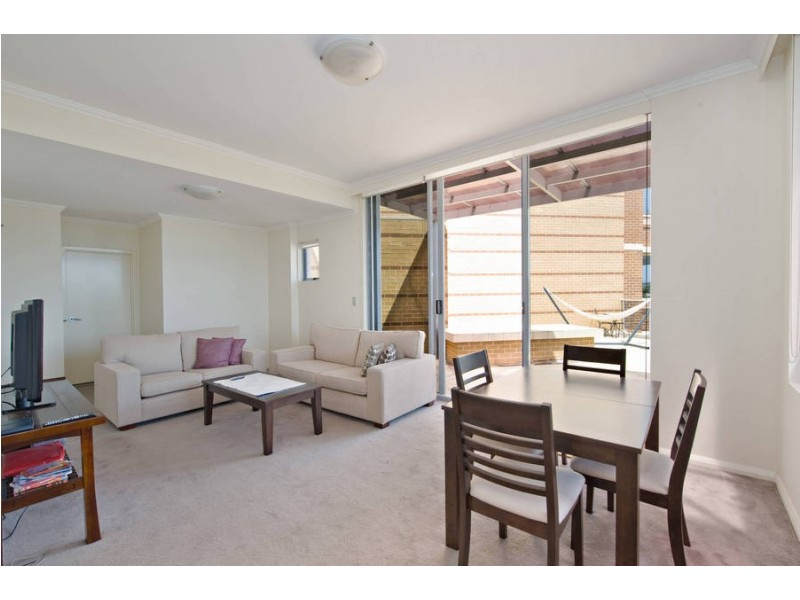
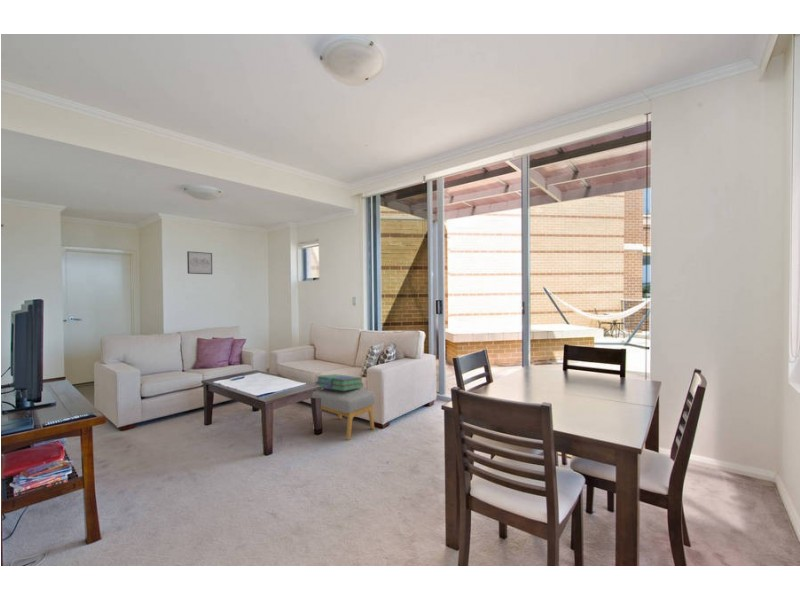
+ wall art (200, 263)
+ footstool (343, 409)
+ stack of books (338, 383)
